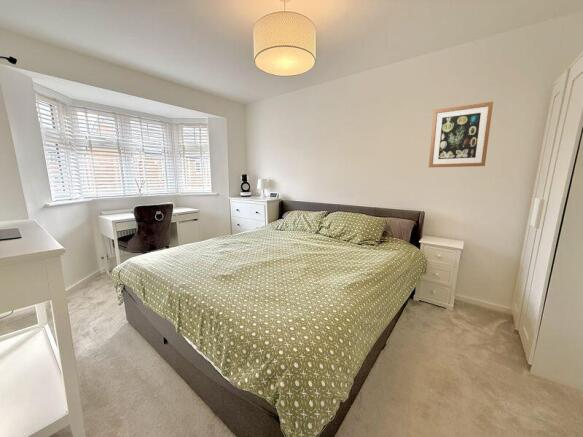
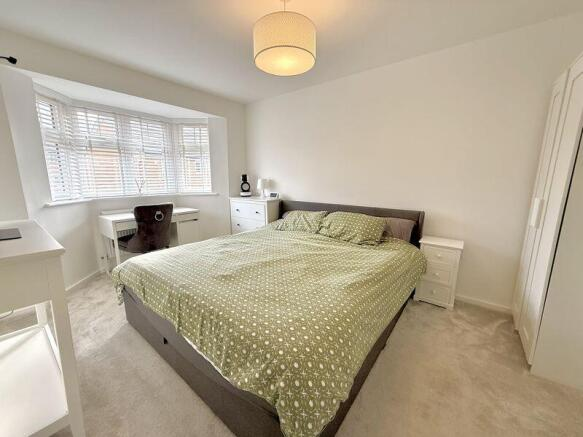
- wall art (458, 137)
